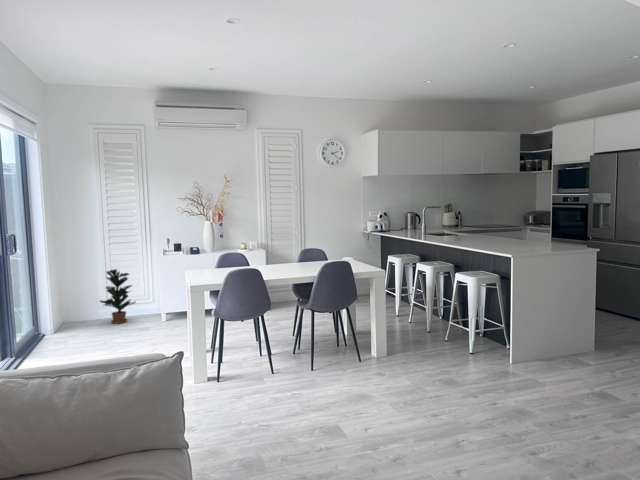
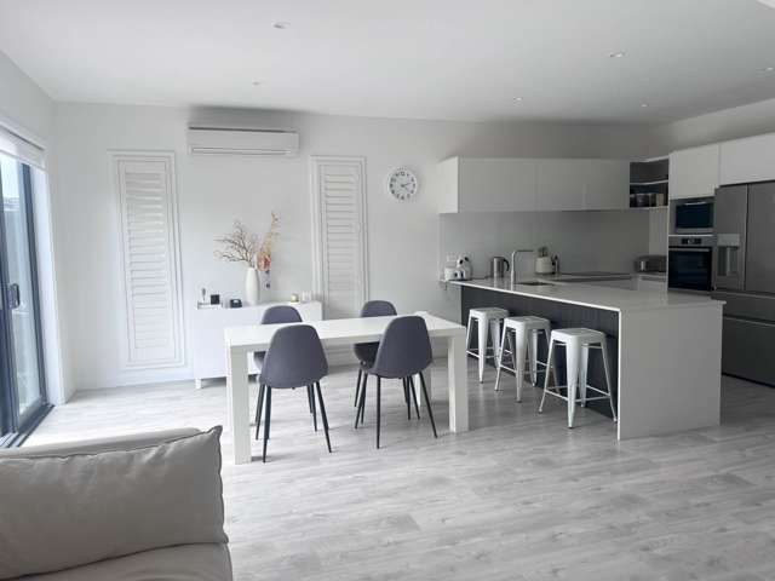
- potted plant (118, 295)
